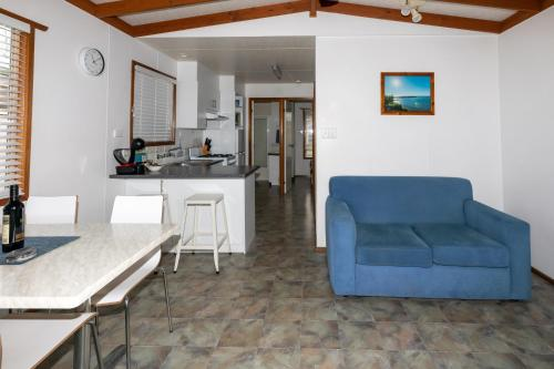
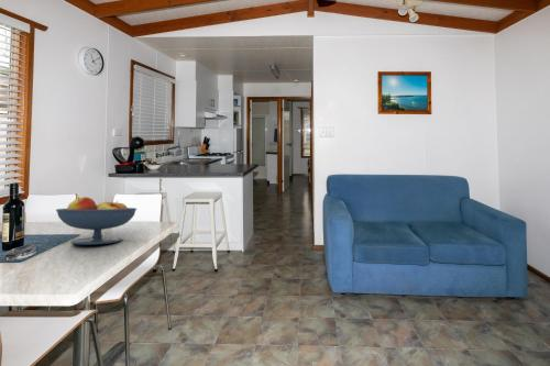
+ fruit bowl (97, 219)
